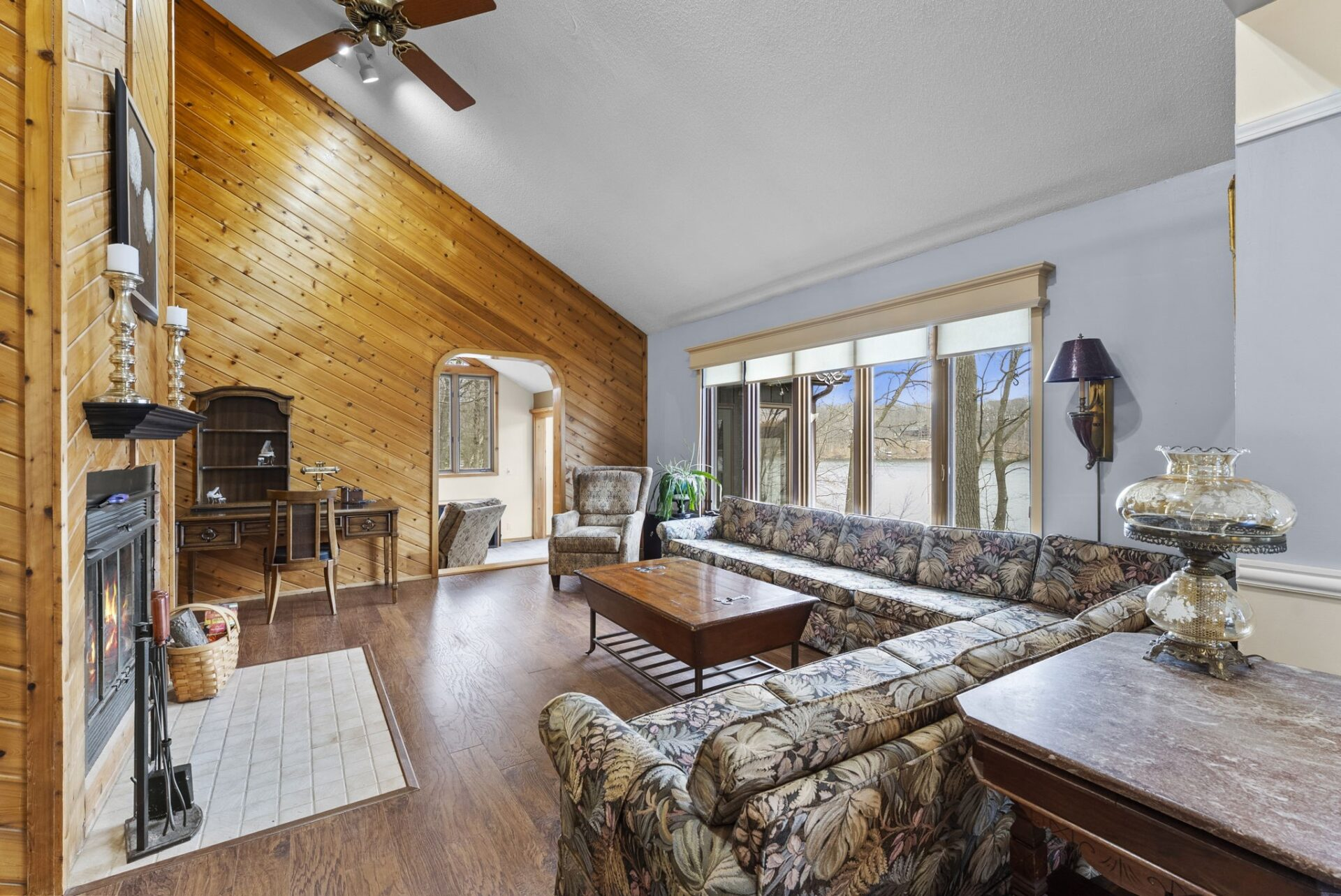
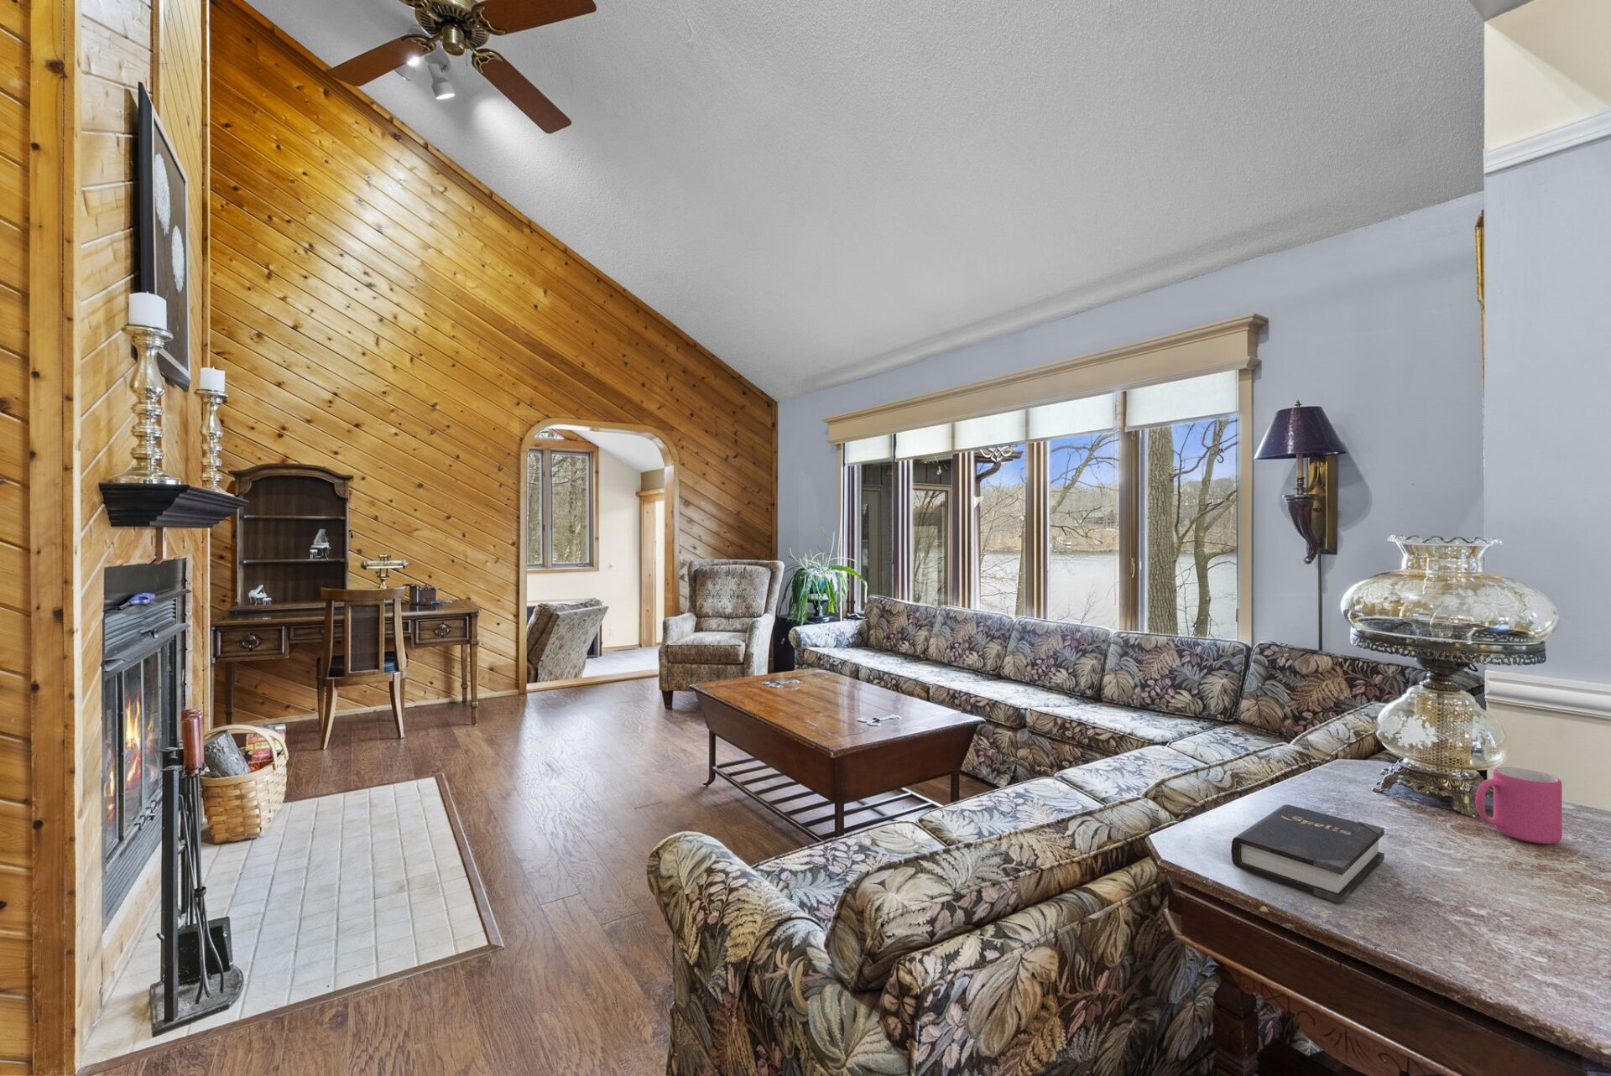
+ hardback book (1308, 847)
+ mug (1515, 805)
